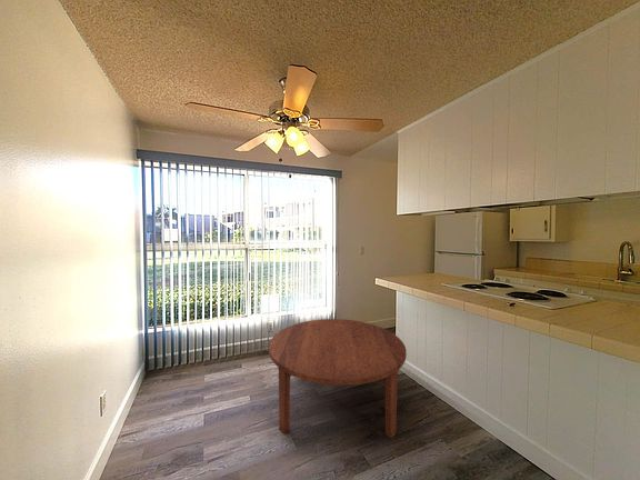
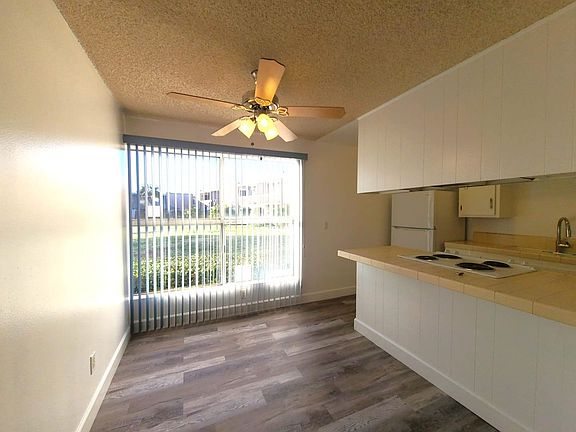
- round table (336, 369)
